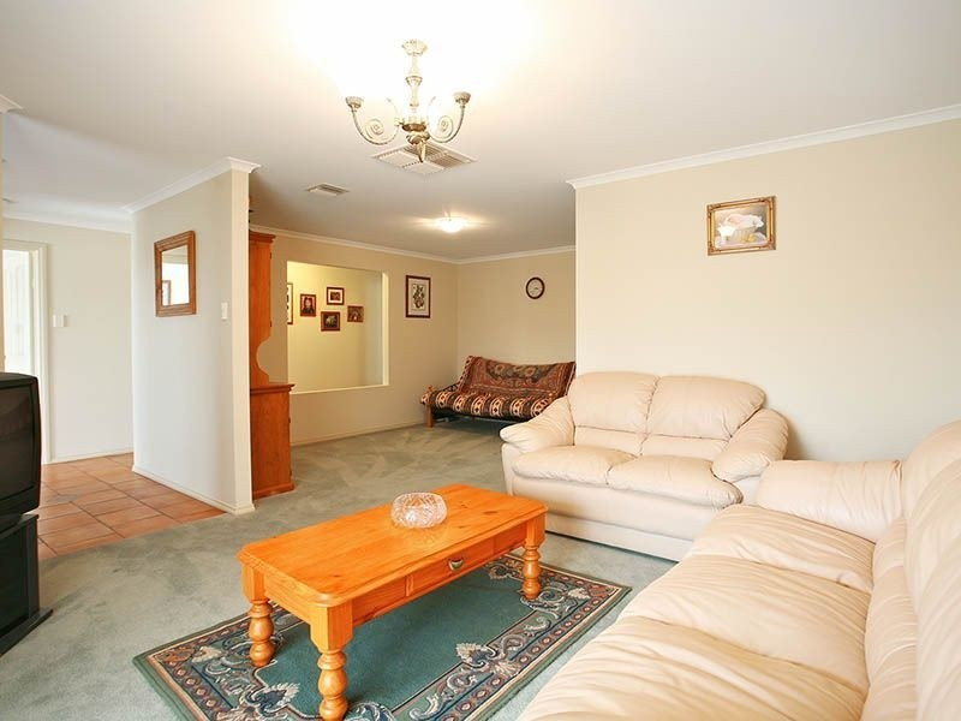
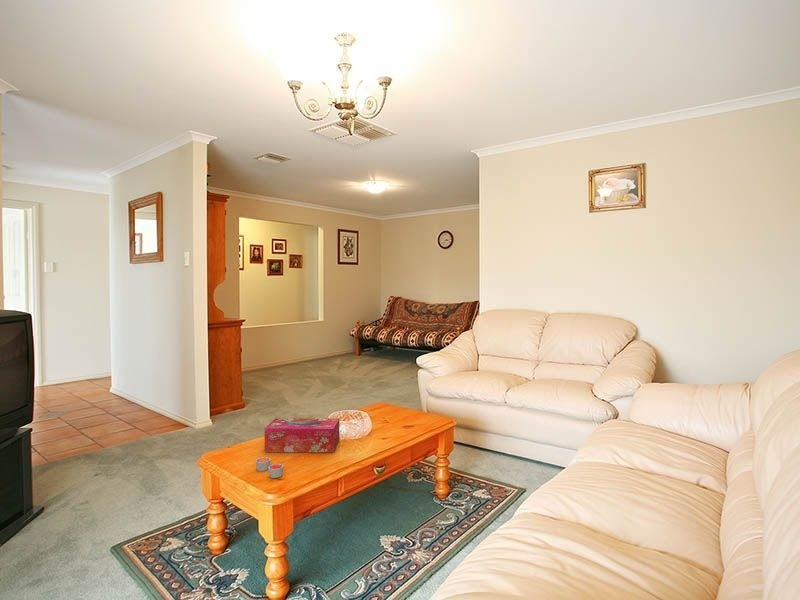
+ tissue box (303, 434)
+ candle (269, 466)
